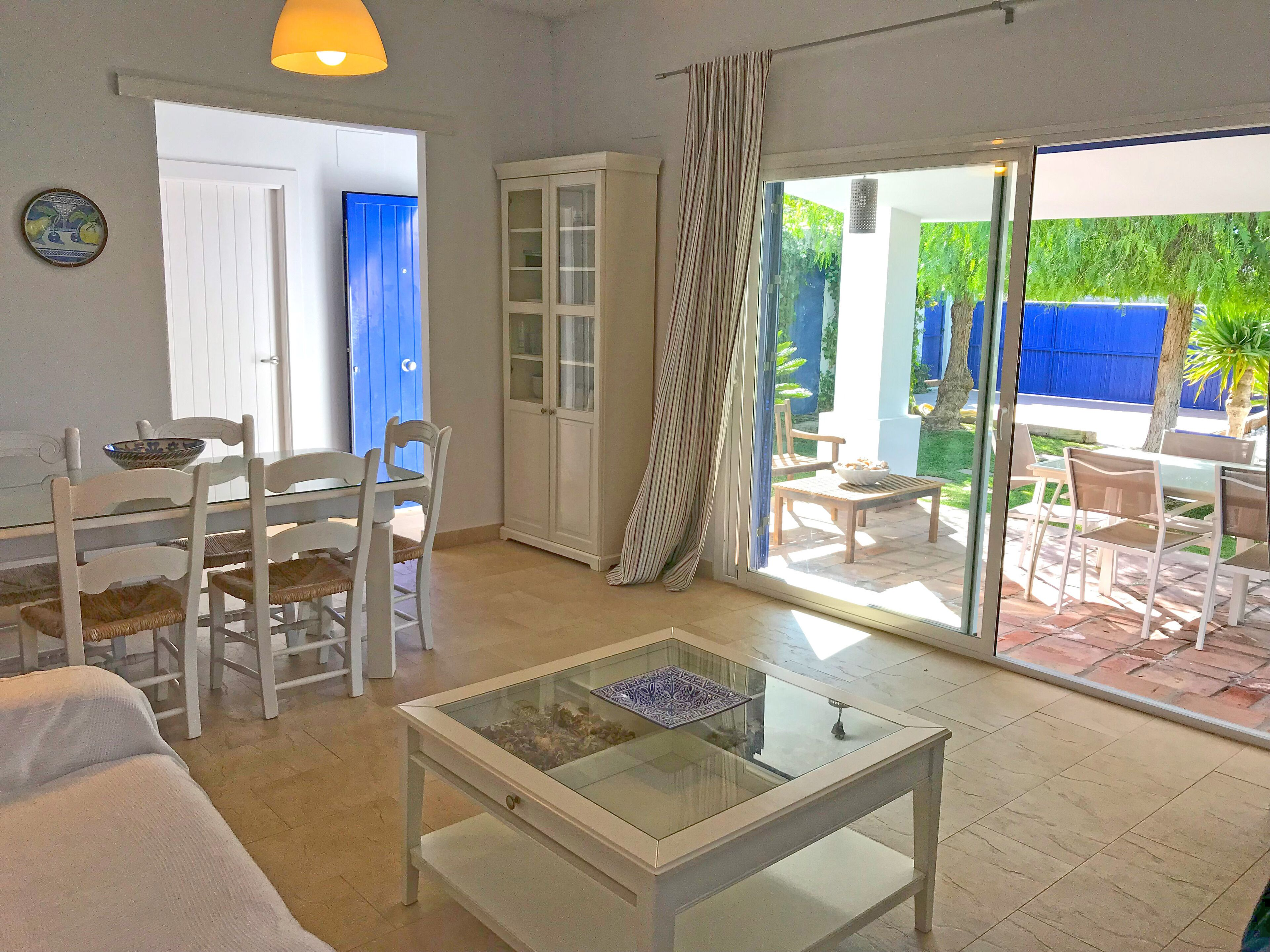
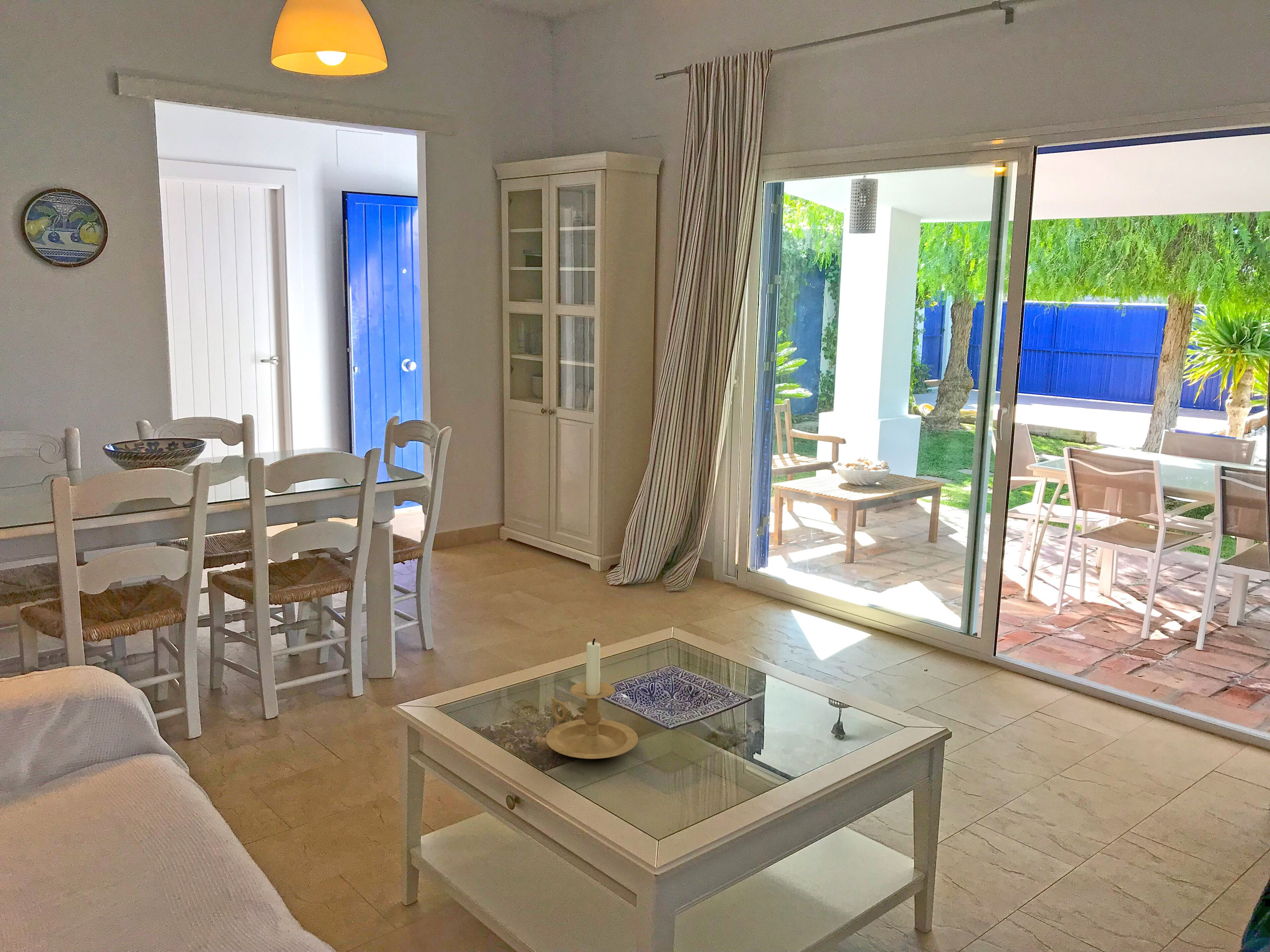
+ candle holder (592, 694)
